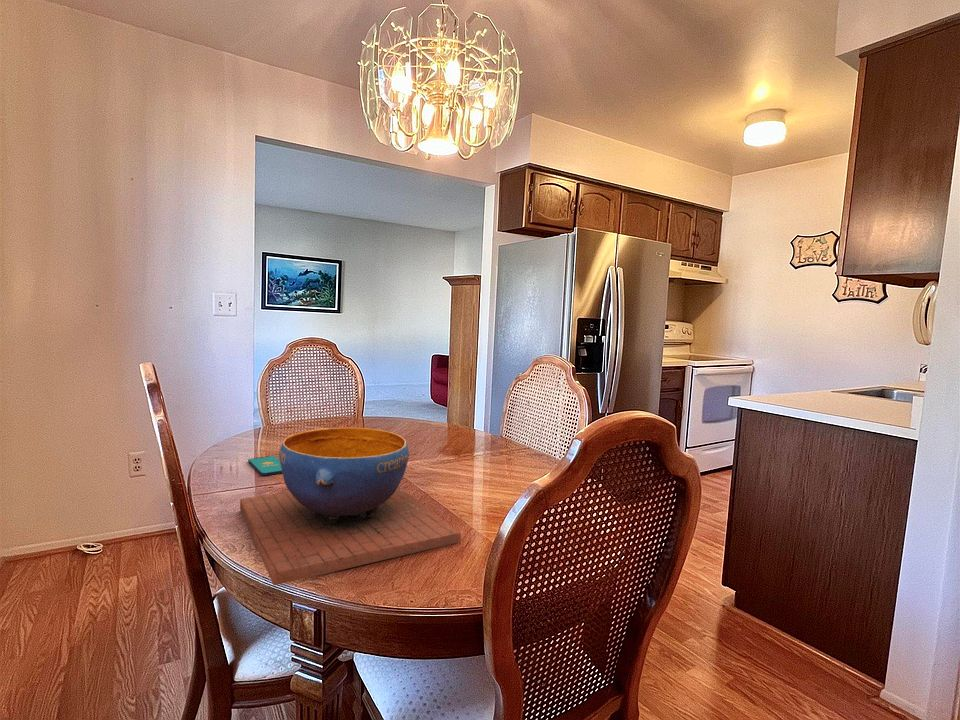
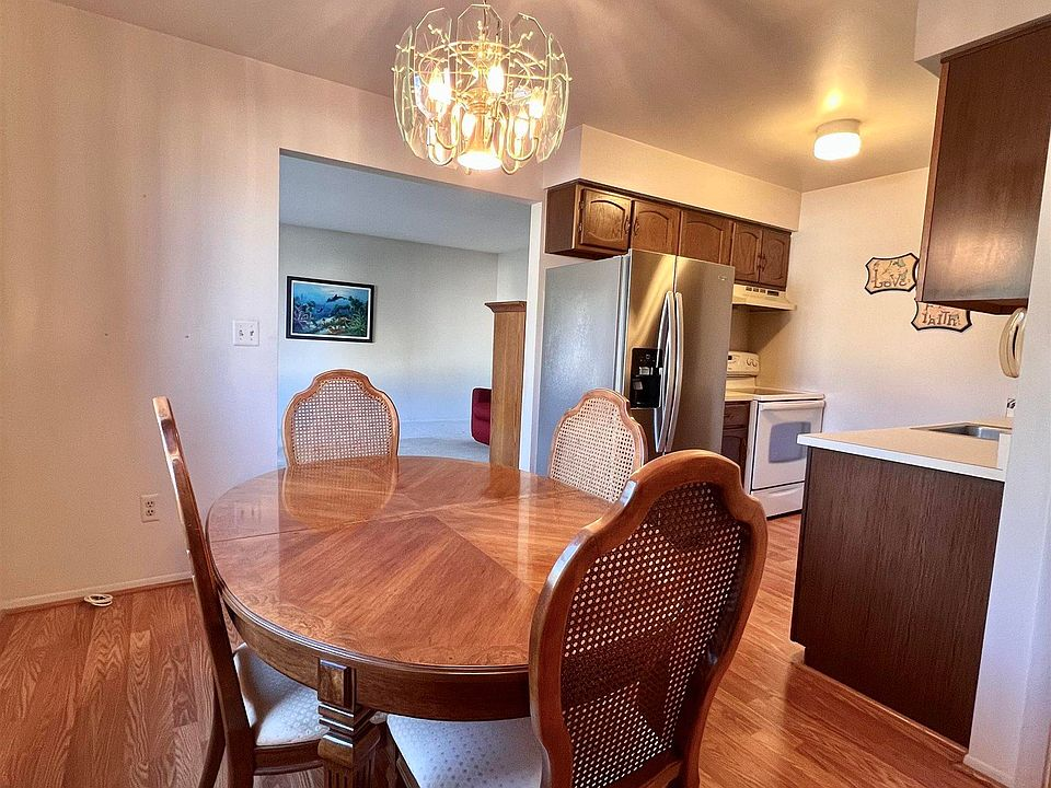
- smartphone (268, 465)
- decorative bowl (345, 482)
